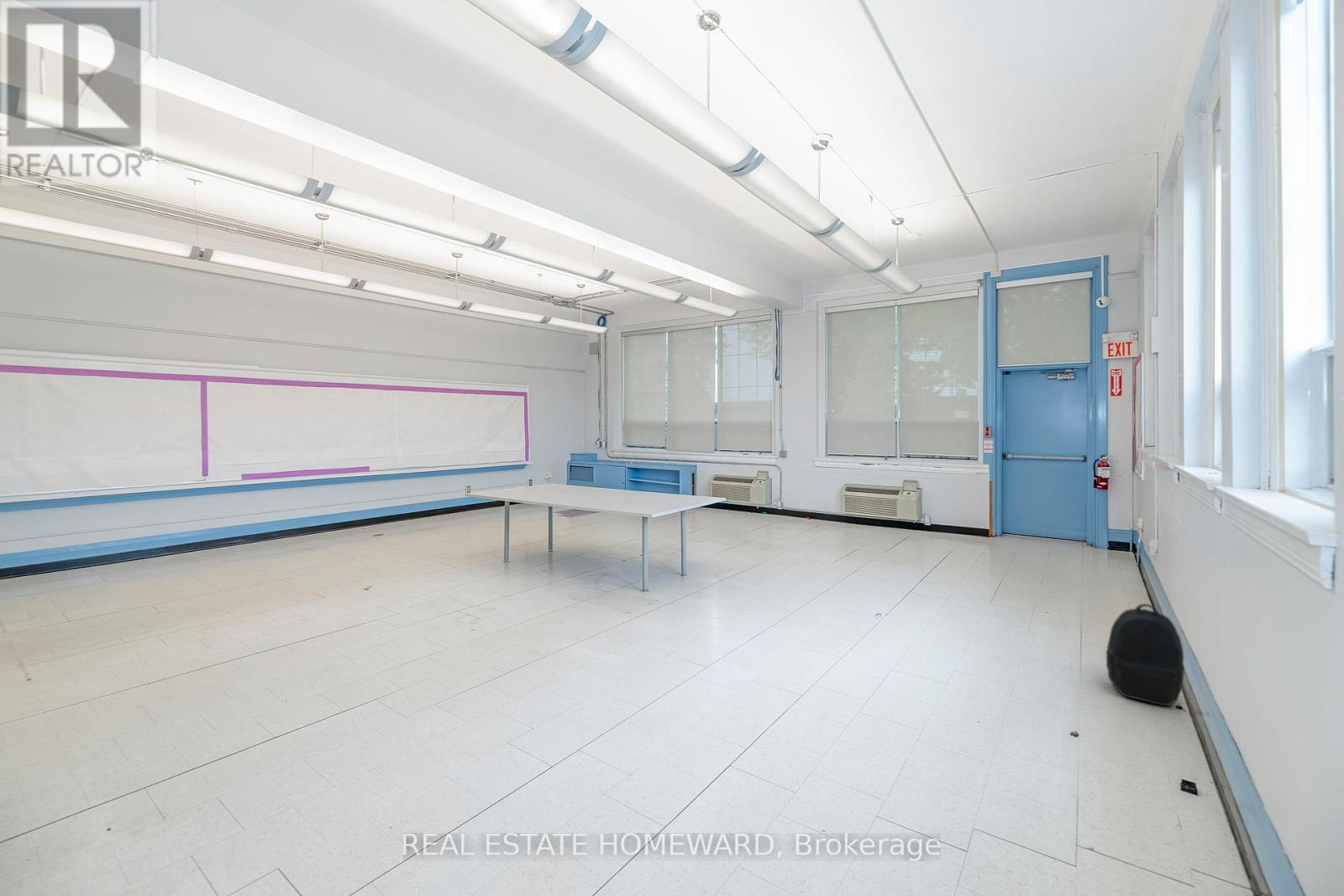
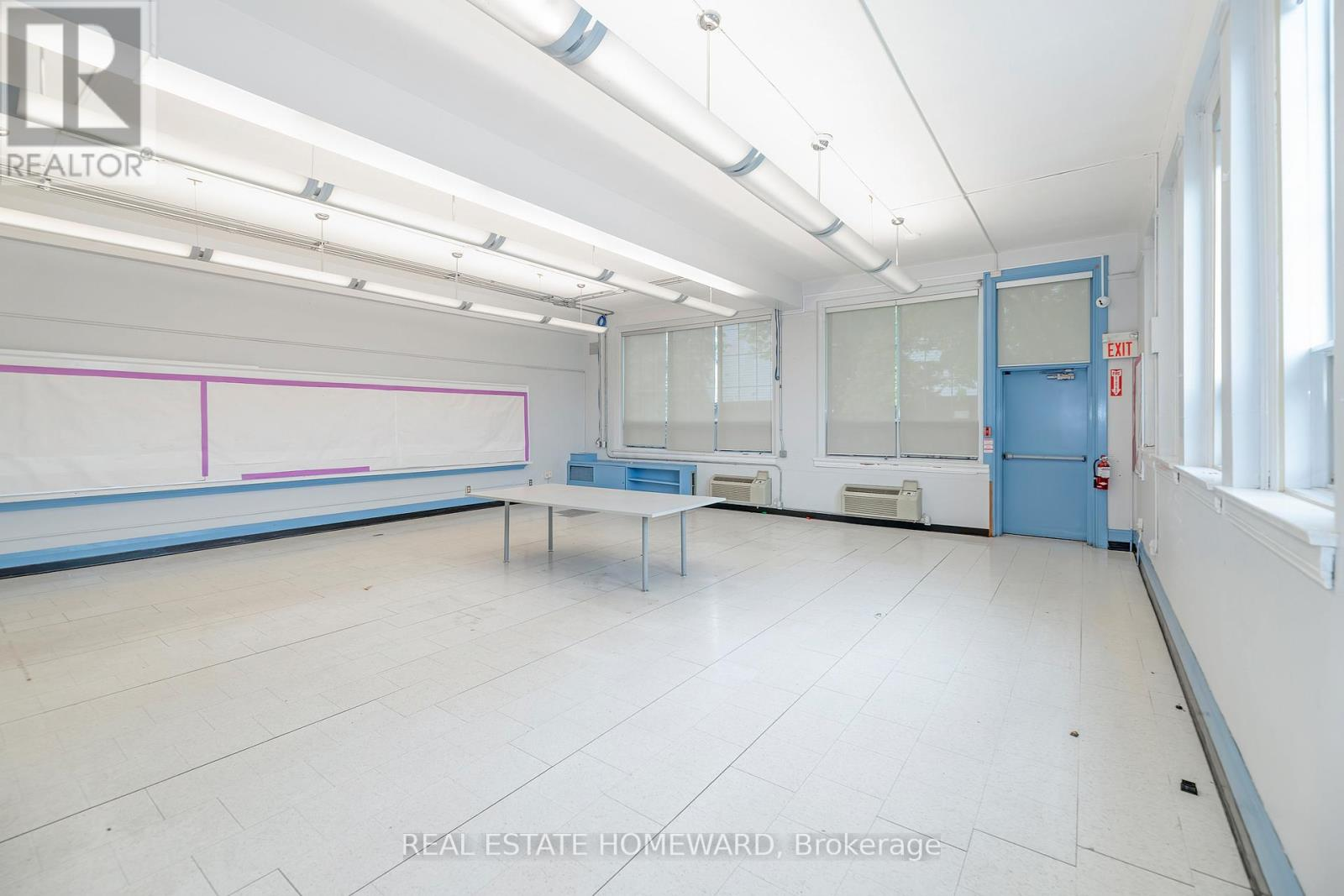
- backpack (1144, 650)
